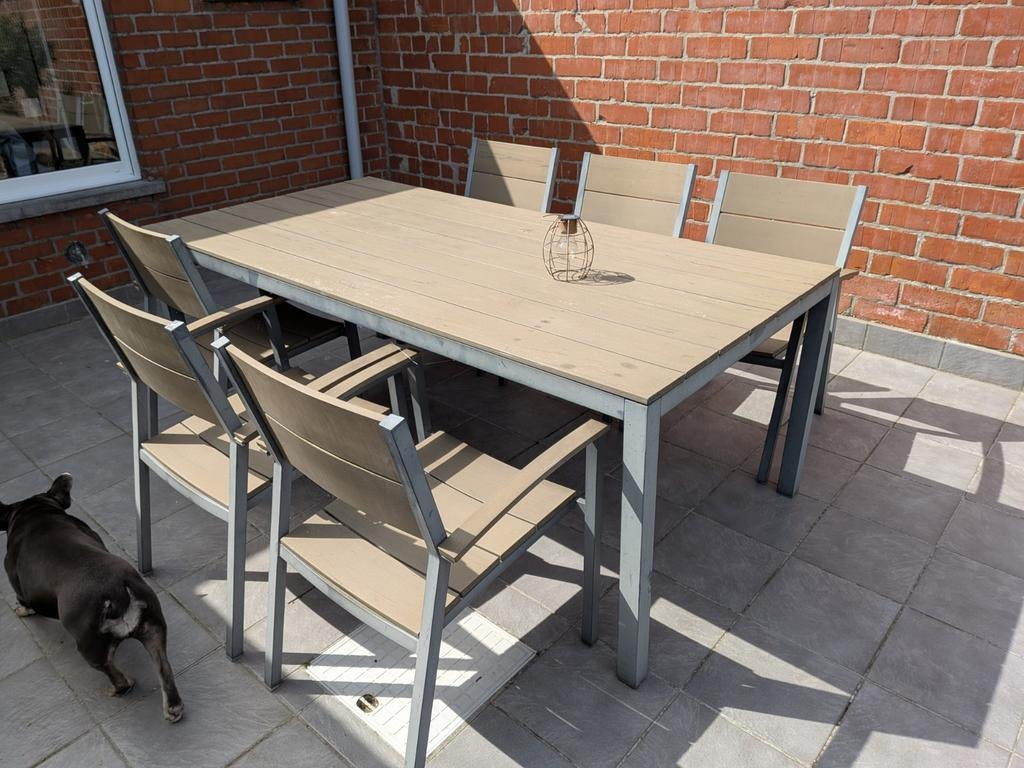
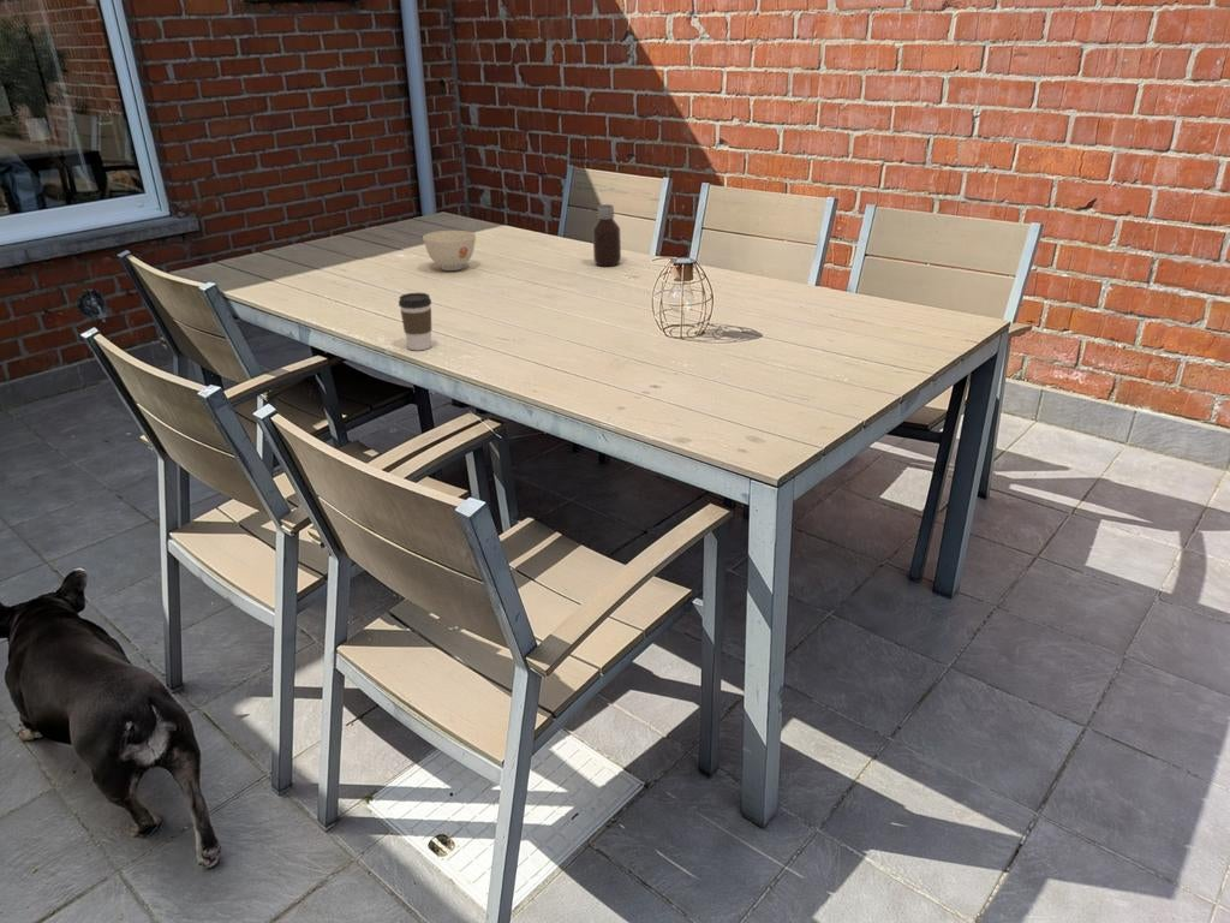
+ bottle (607, 234)
+ bowl (450, 251)
+ coffee cup (417, 321)
